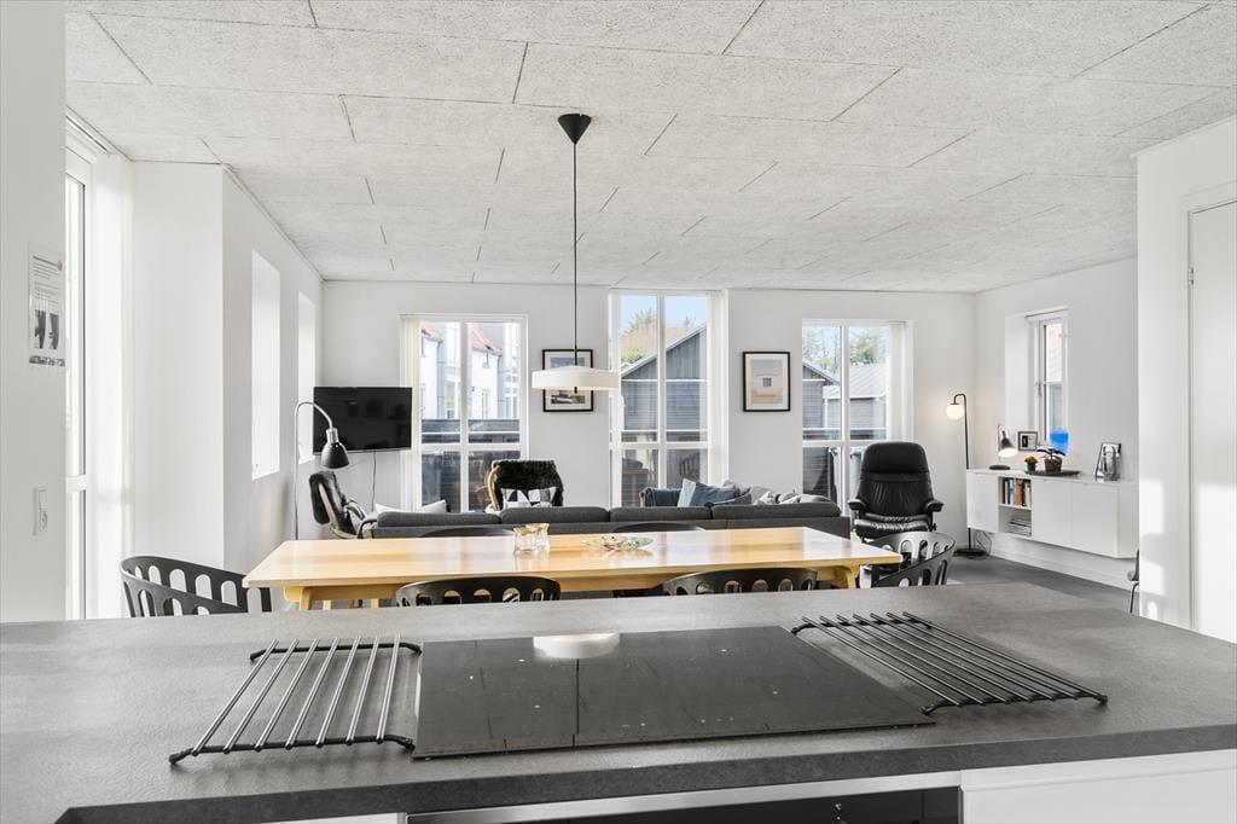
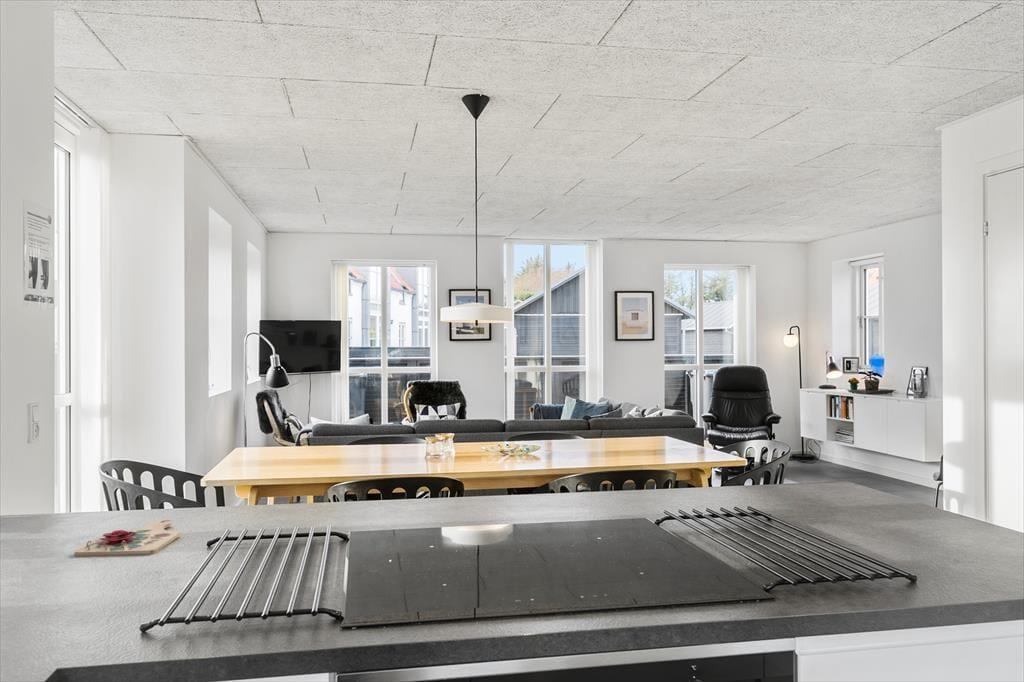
+ cutting board (141, 531)
